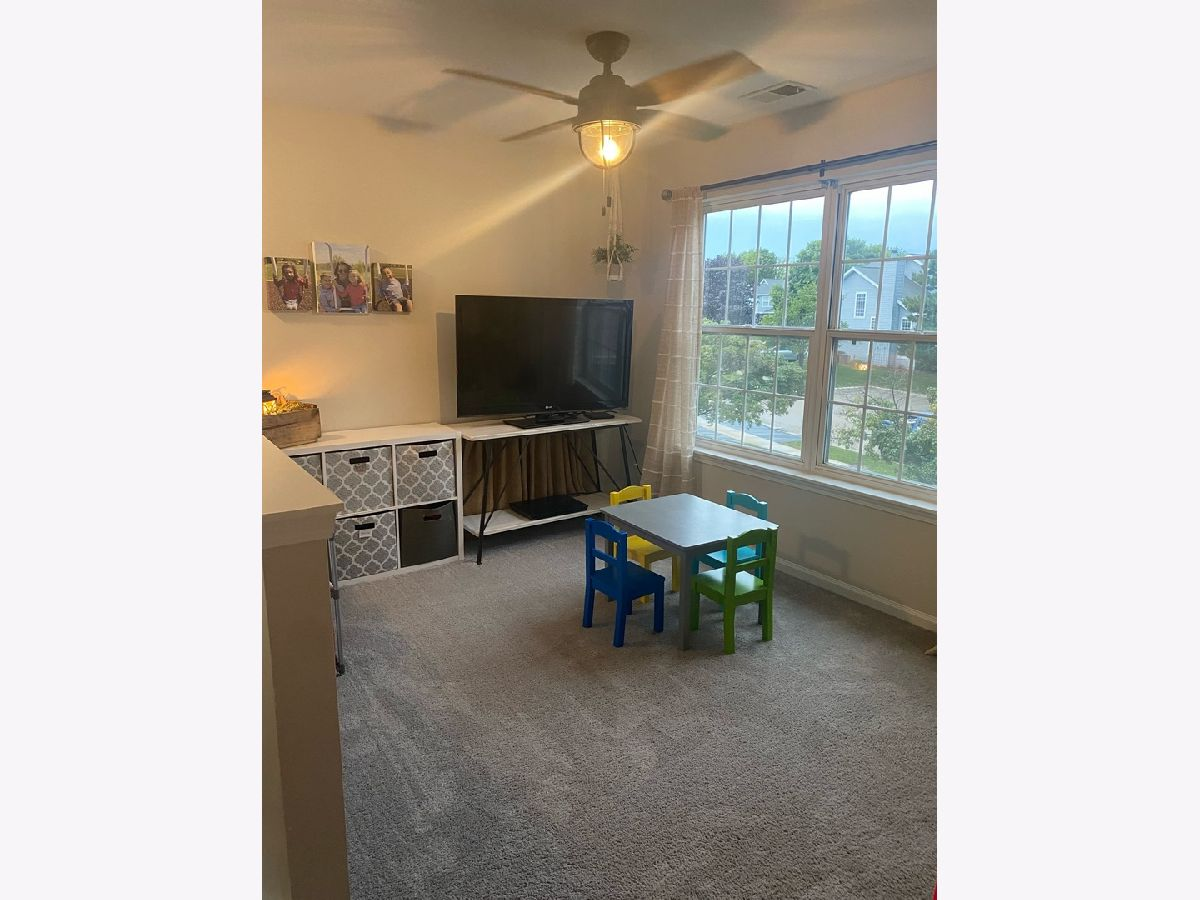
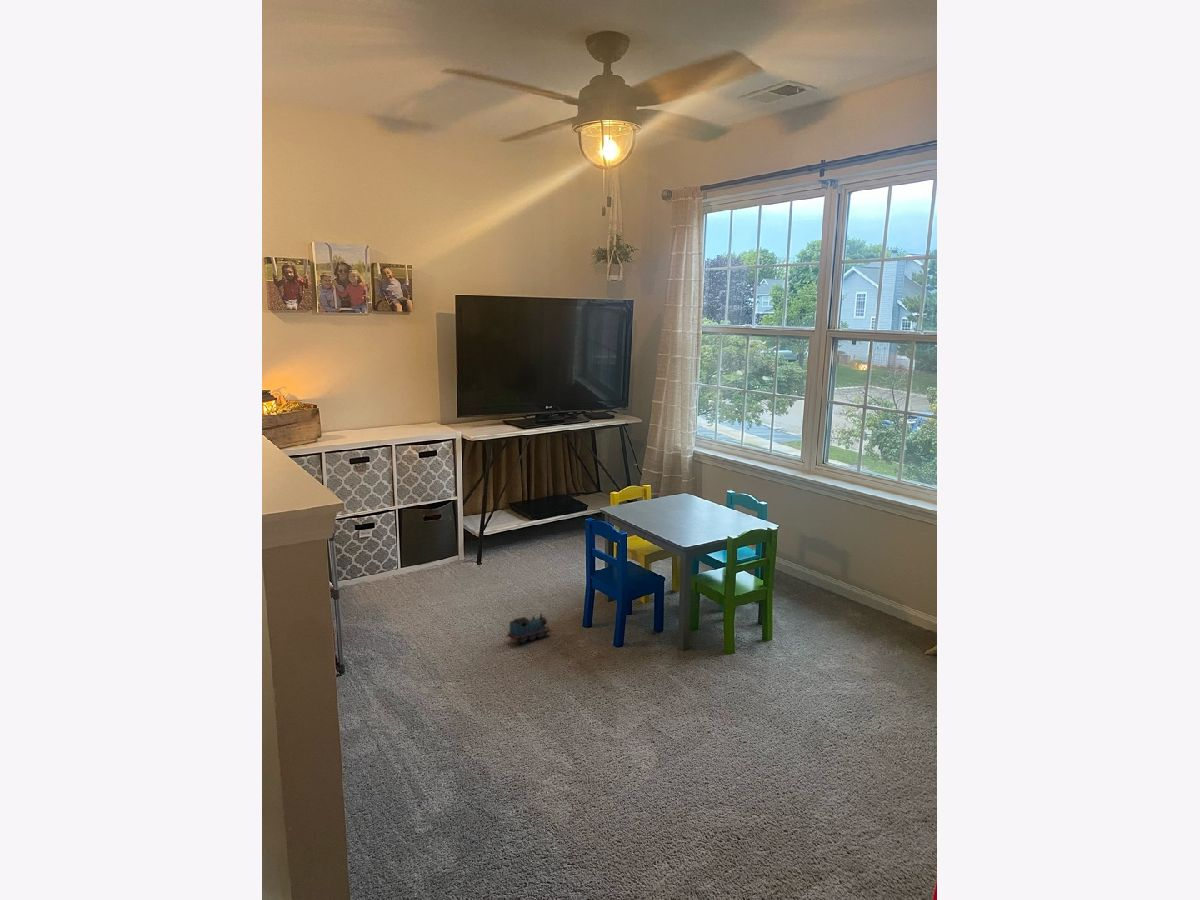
+ toy train (529, 627)
